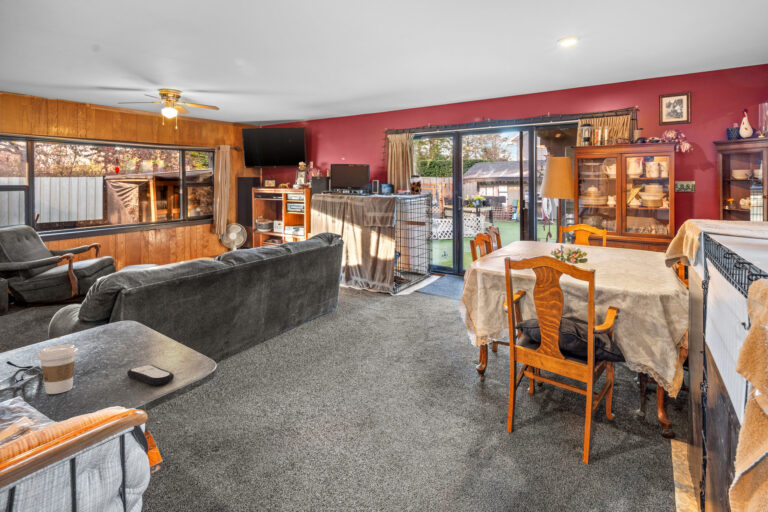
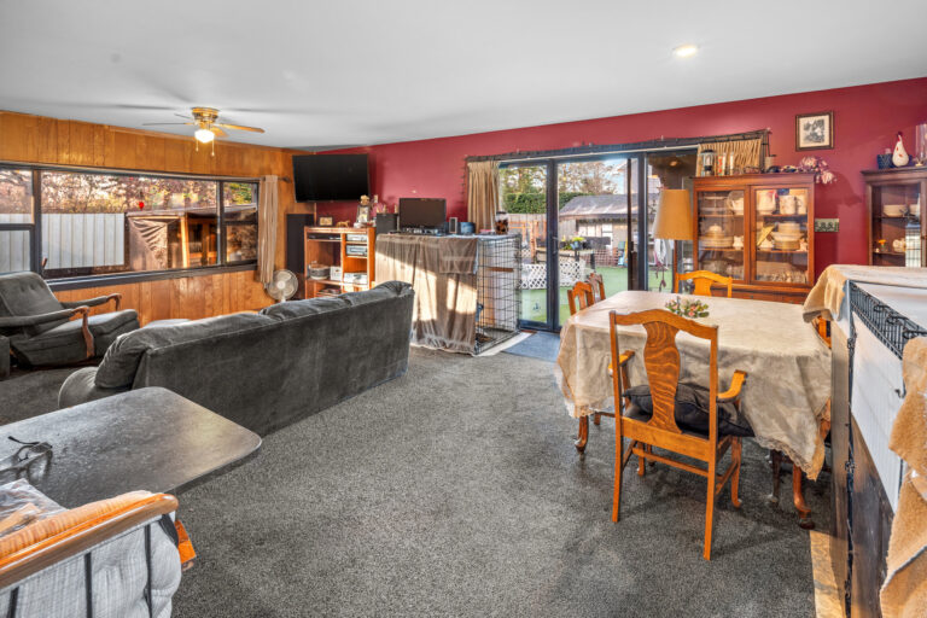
- remote control (151, 374)
- coffee cup (58, 368)
